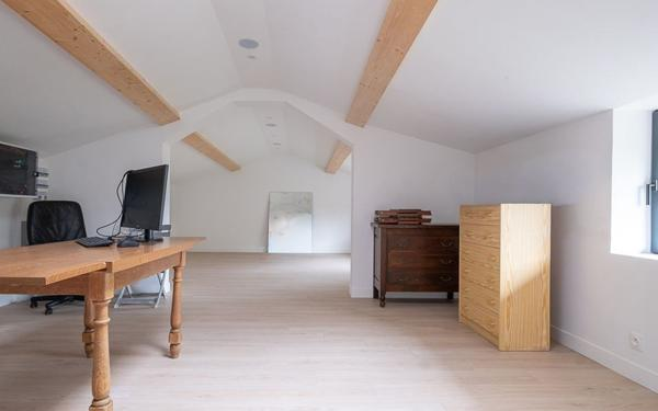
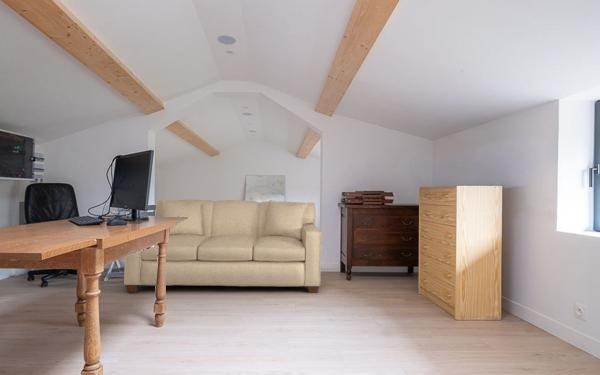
+ sofa (231, 240)
